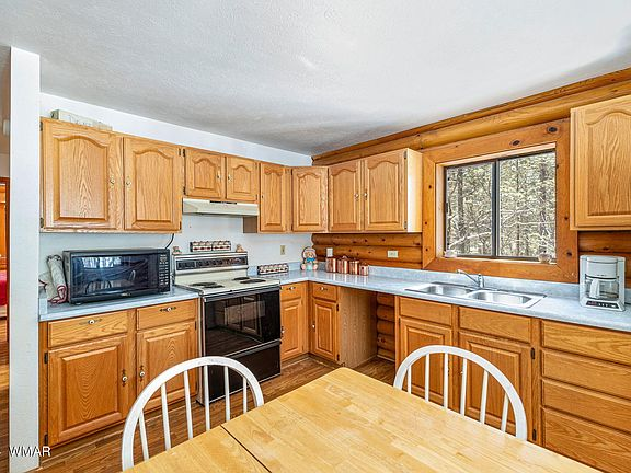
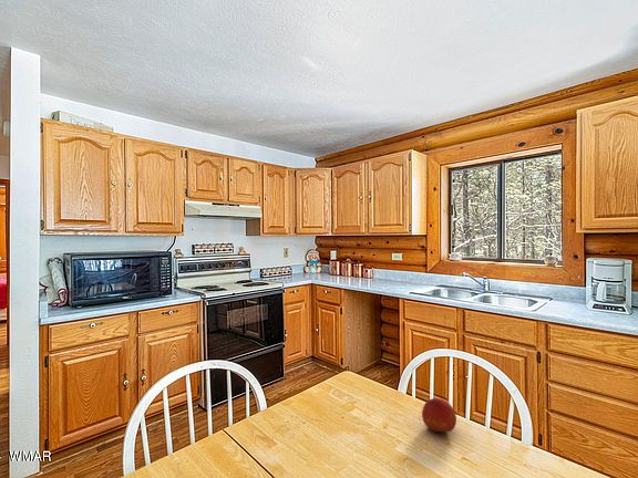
+ fruit (439, 414)
